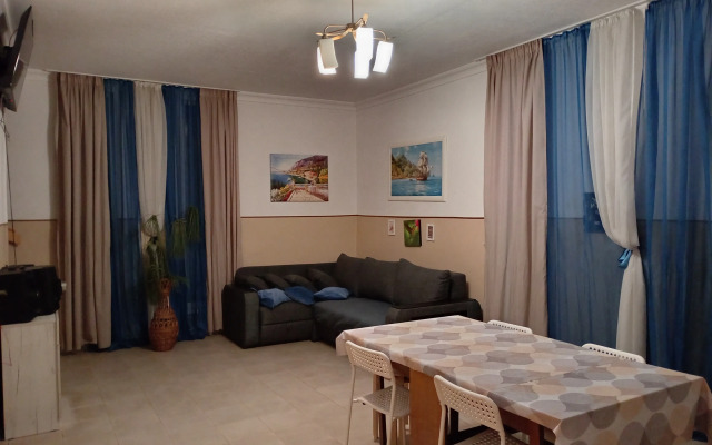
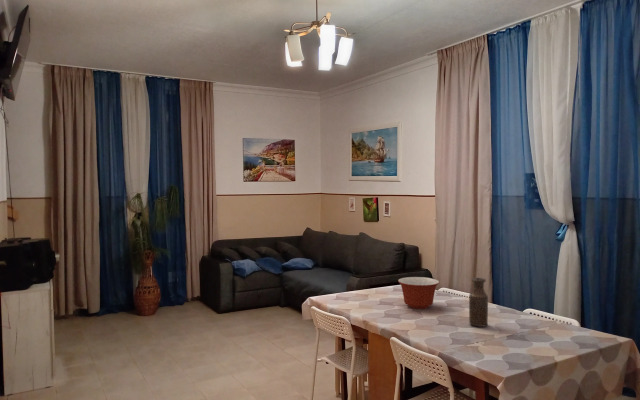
+ bottle (478, 301)
+ mixing bowl (418, 293)
